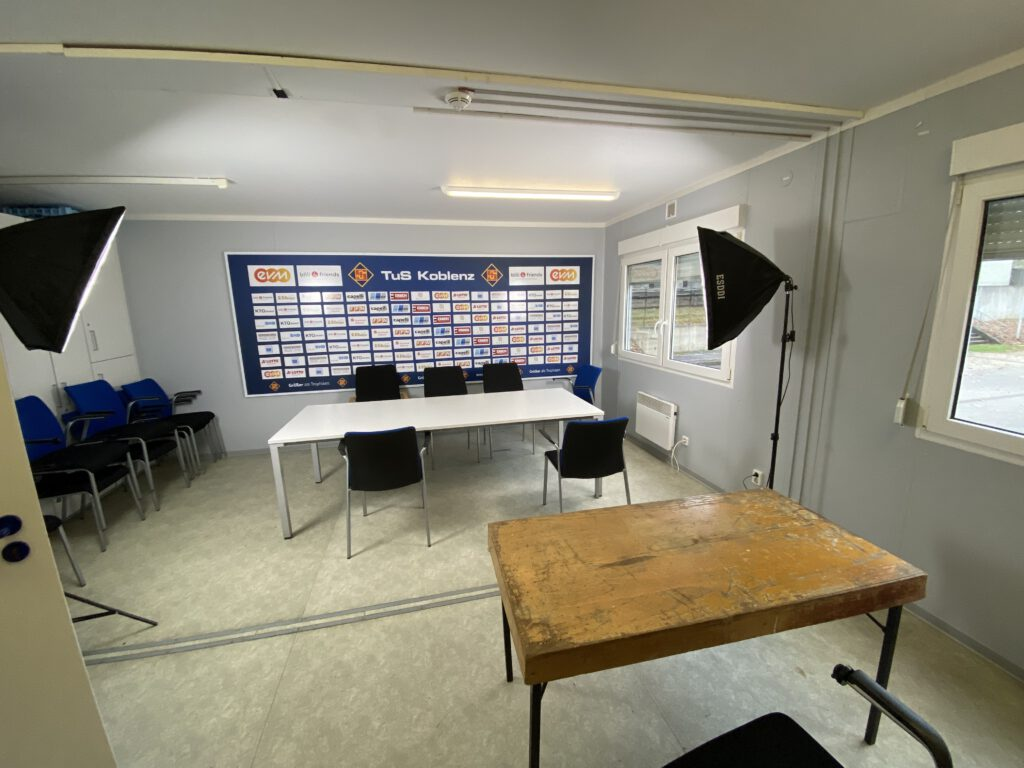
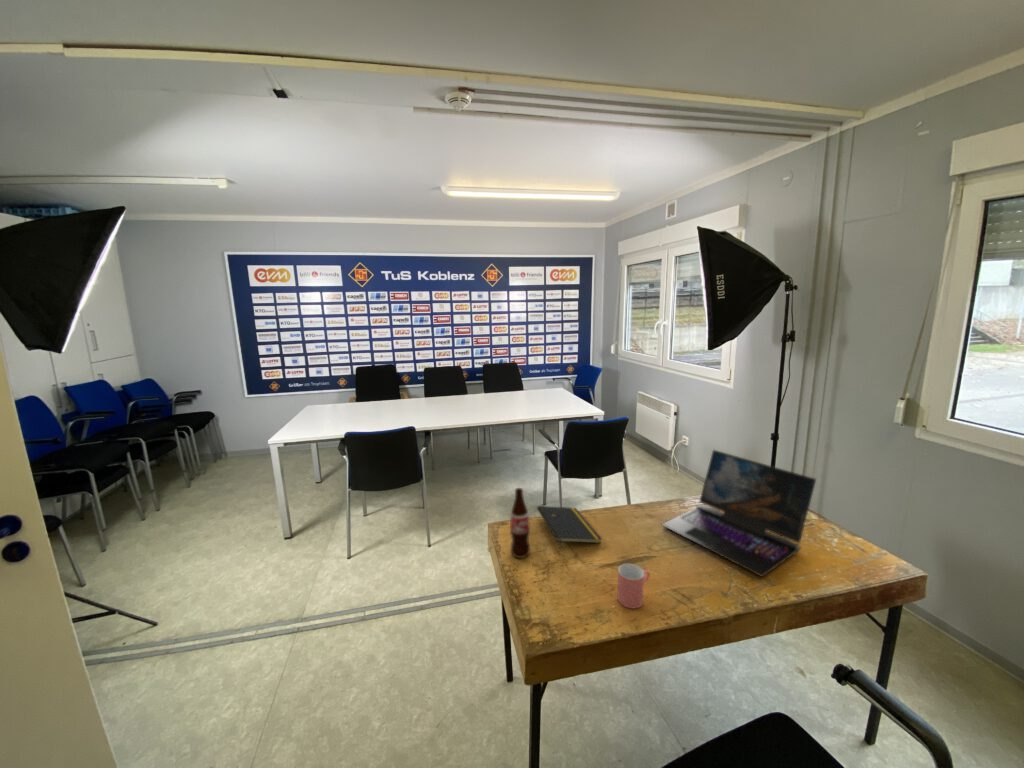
+ notepad (567, 523)
+ bottle (519, 521)
+ cup (635, 583)
+ laptop (734, 504)
